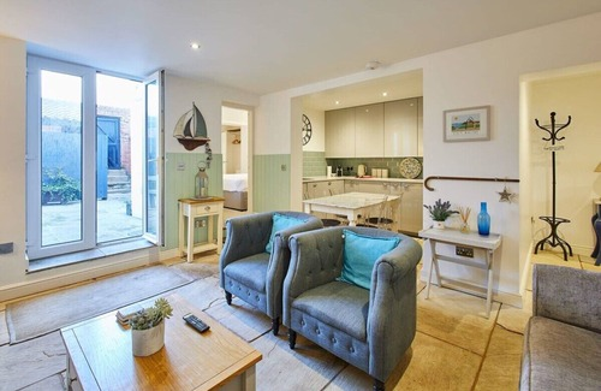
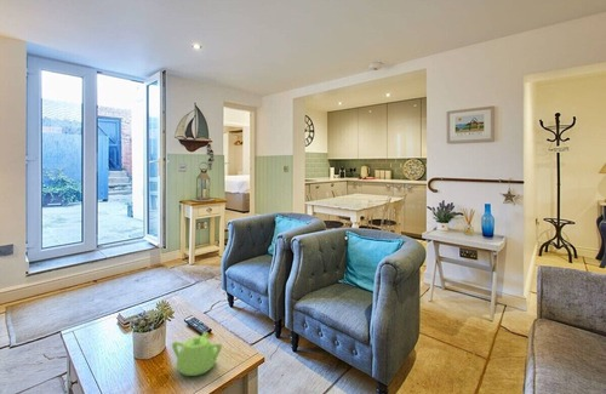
+ teapot (198, 349)
